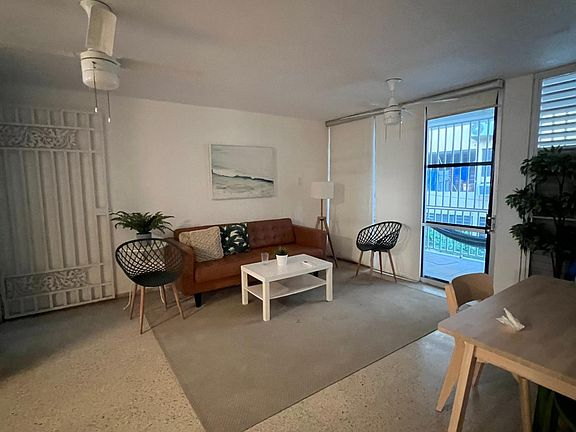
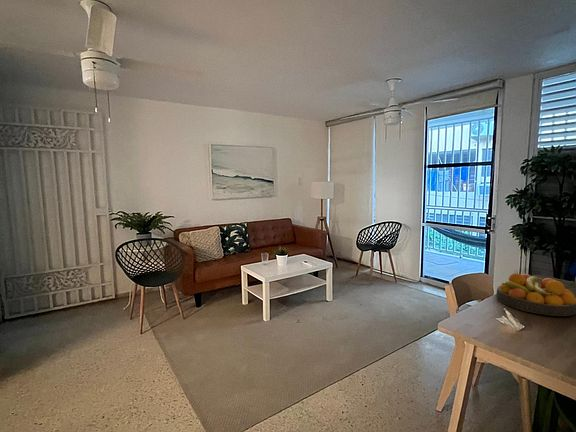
+ fruit bowl (535, 289)
